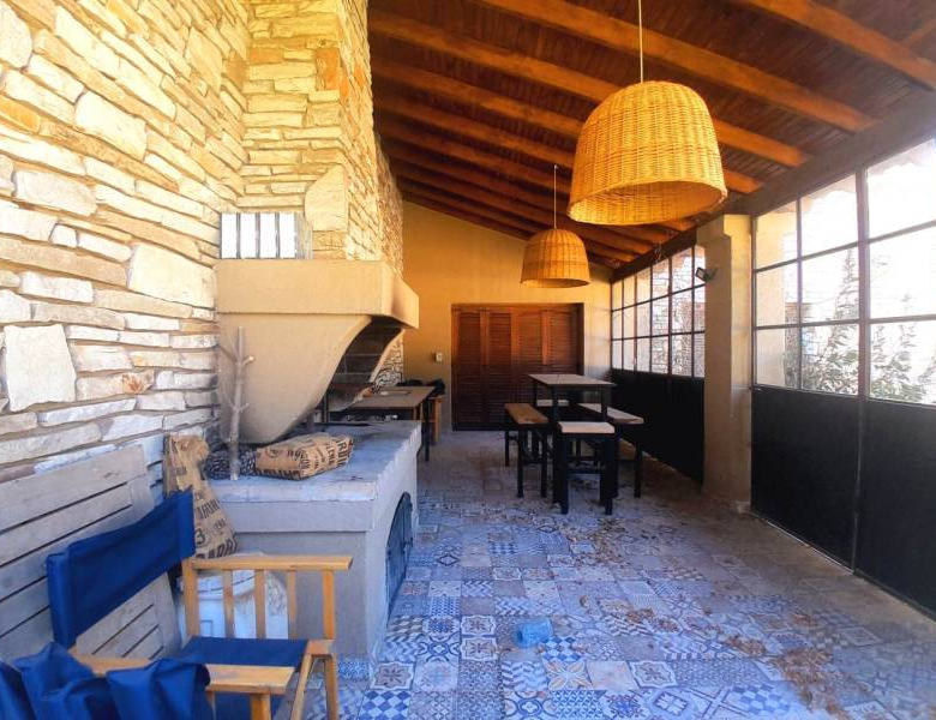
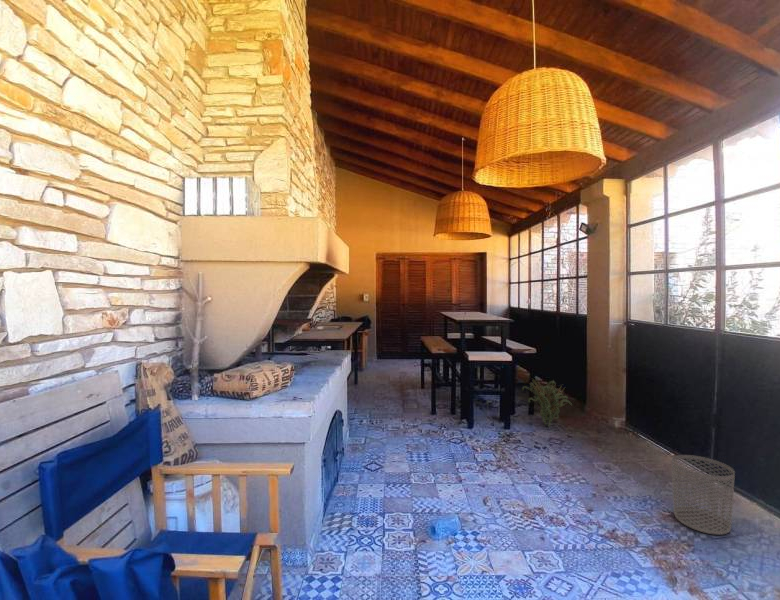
+ waste bin (701, 493)
+ decorative plant (546, 401)
